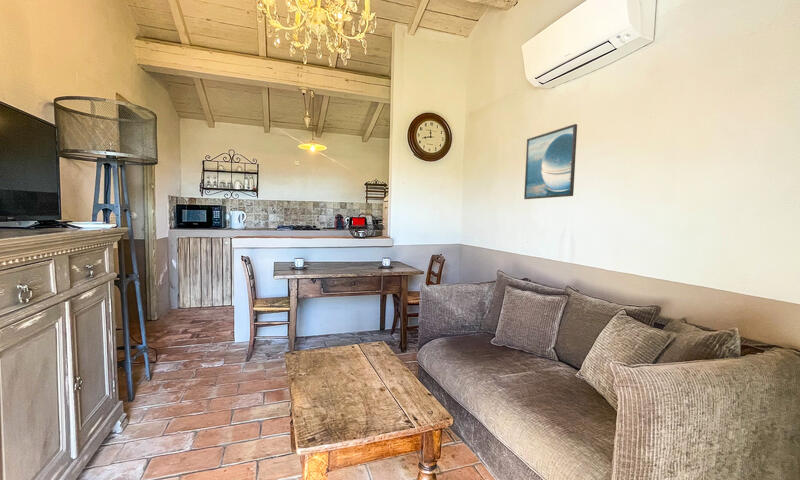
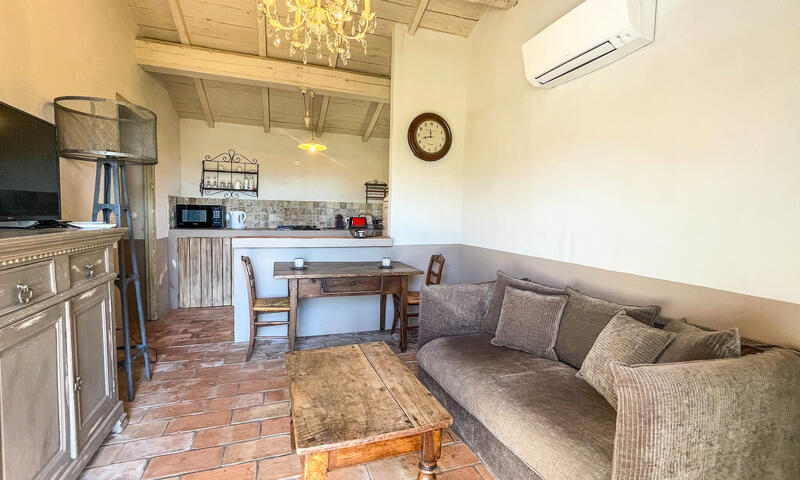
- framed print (548, 165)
